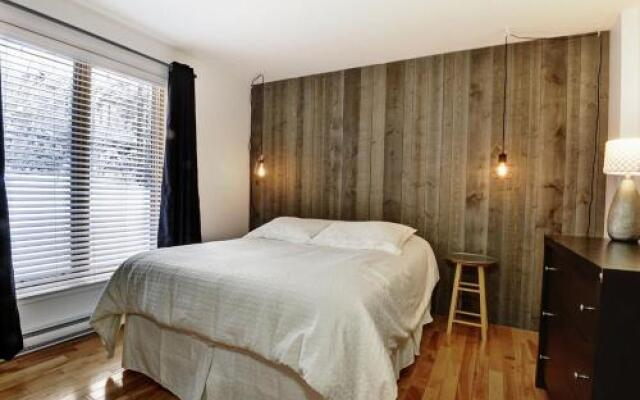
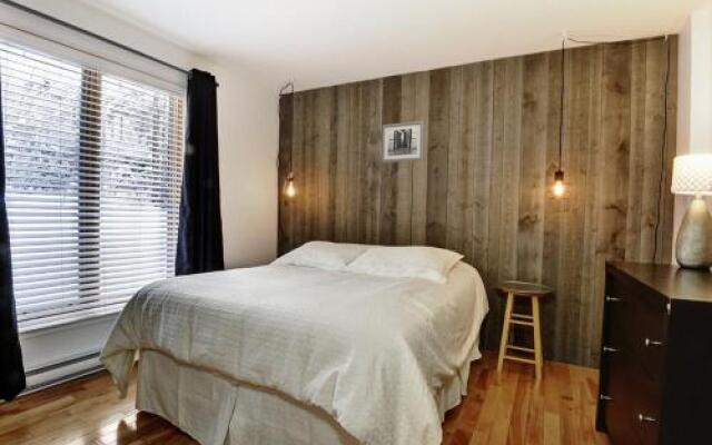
+ wall art (402, 141)
